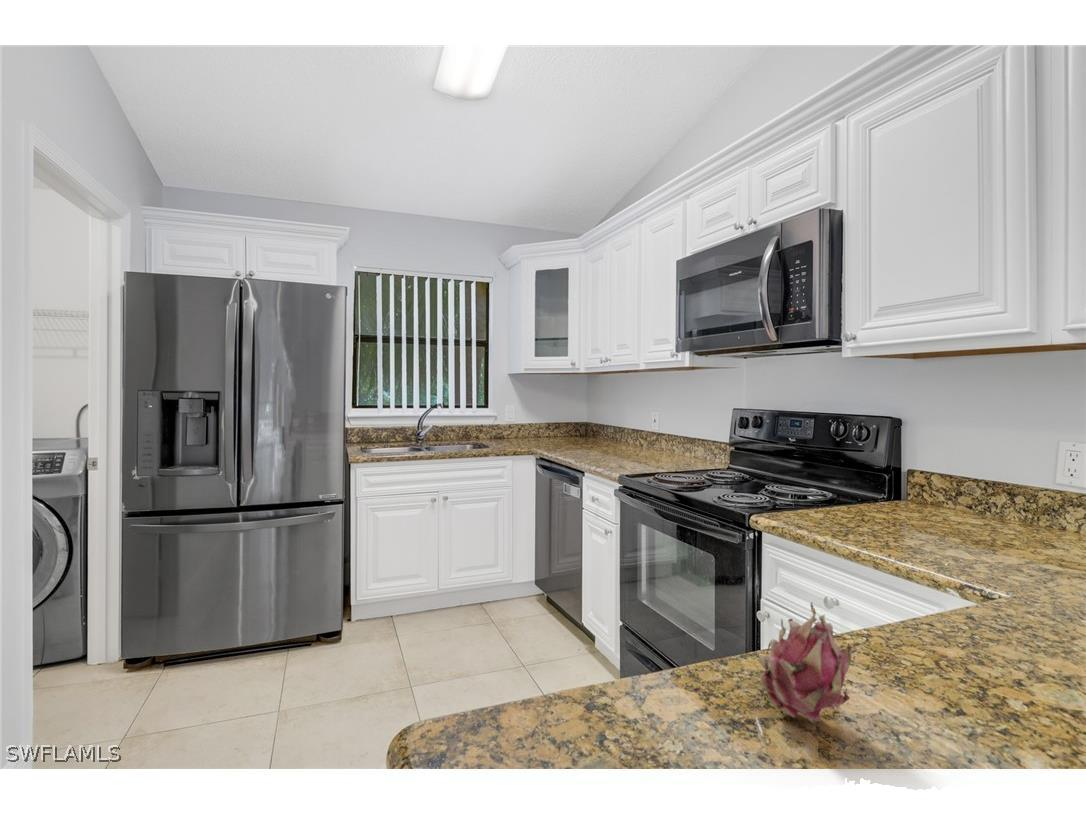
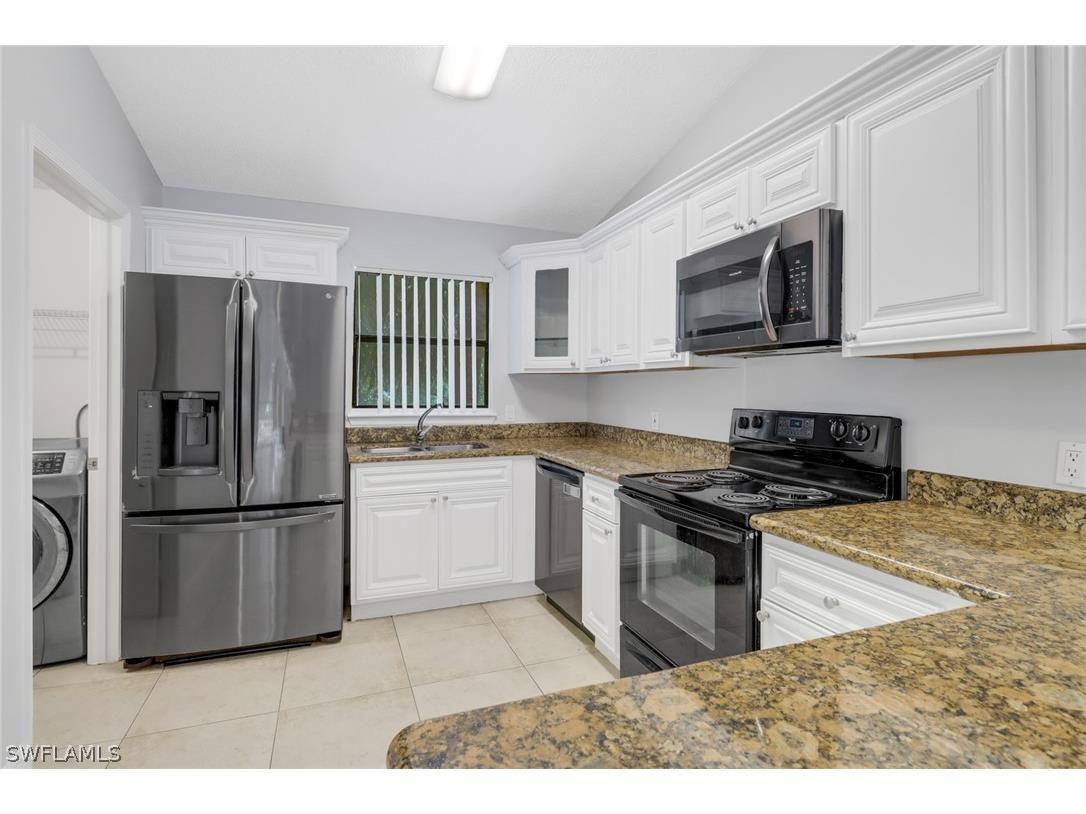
- fruit (802, 658)
